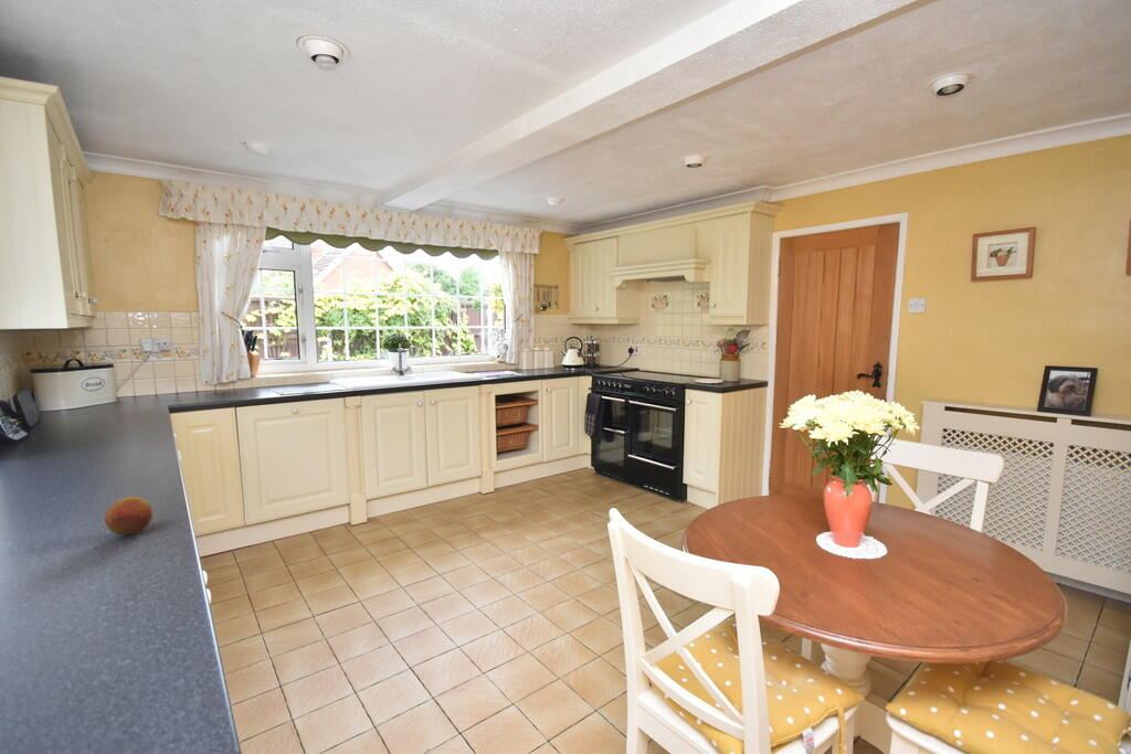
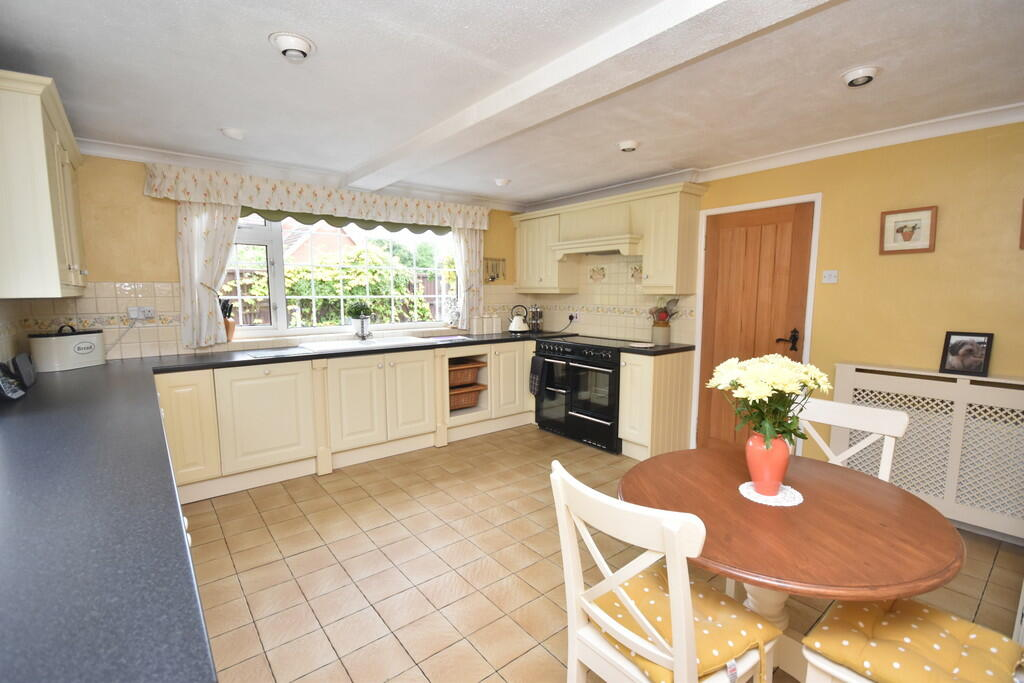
- apple (129, 516)
